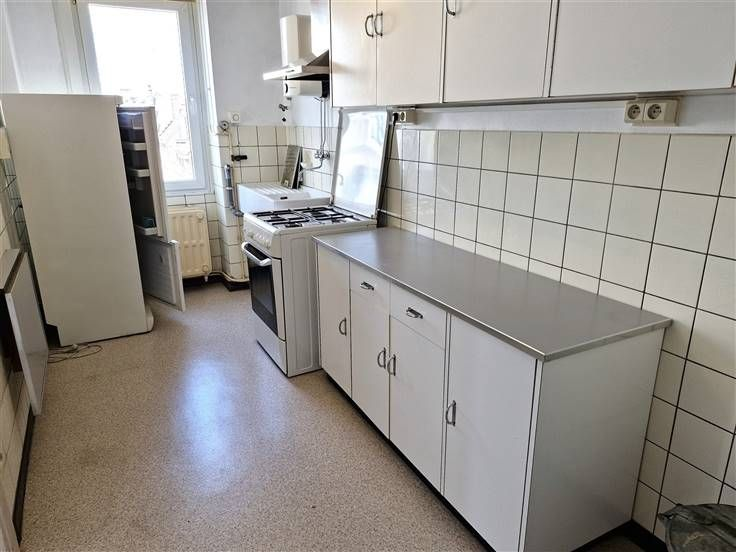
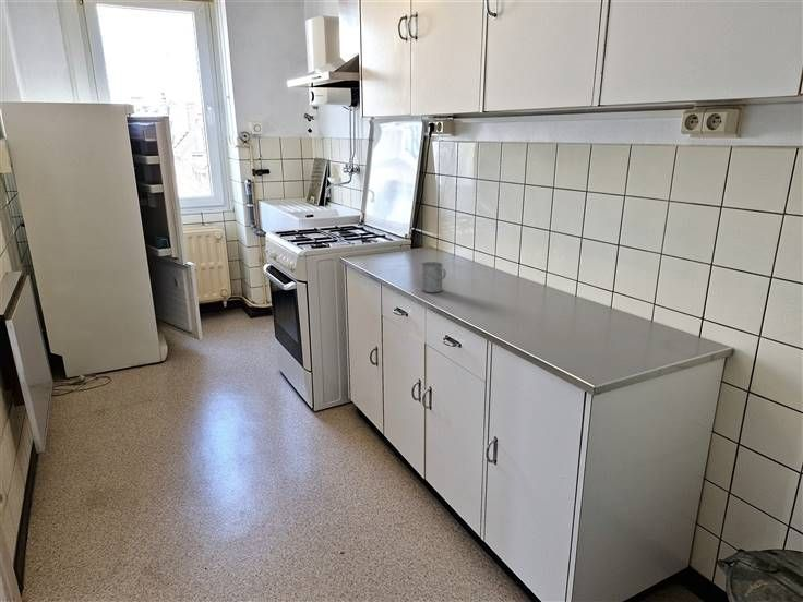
+ mug (434, 278)
